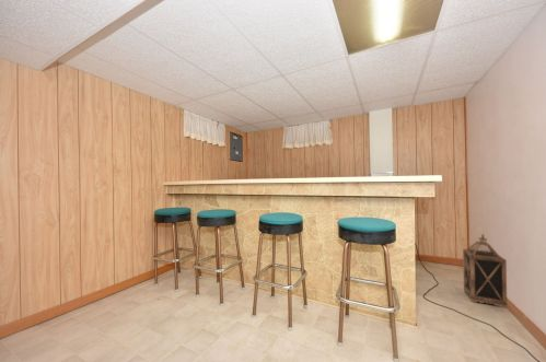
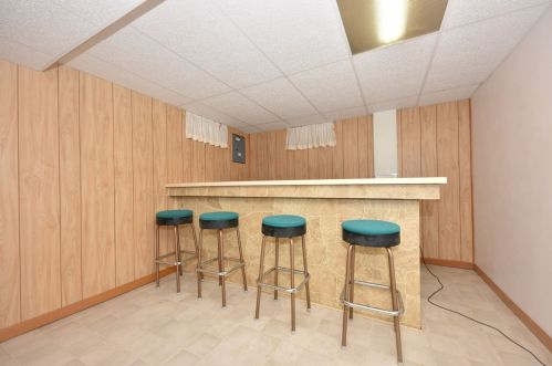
- lantern (483, 266)
